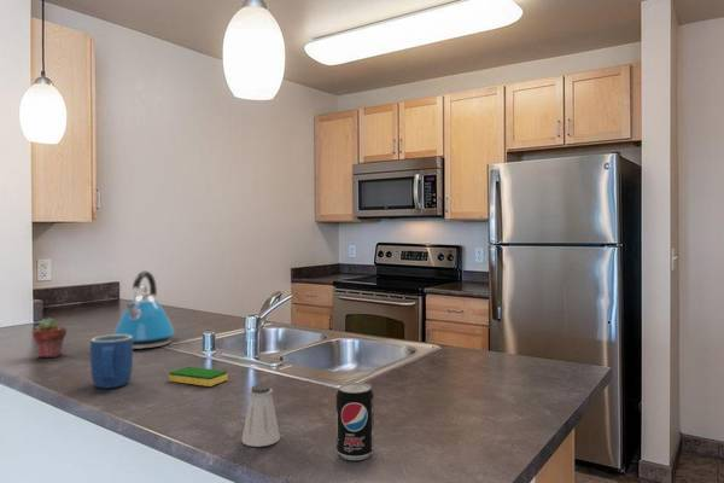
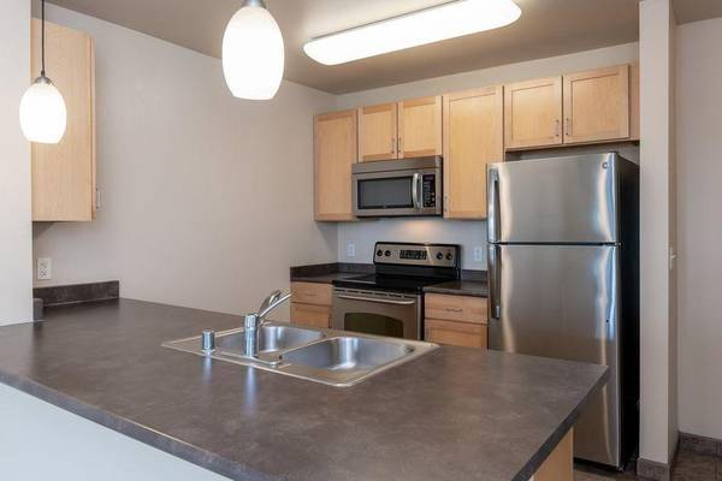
- dish sponge (198, 376)
- mug (111, 361)
- saltshaker (261, 413)
- beverage can (355, 420)
- potted succulent (49, 336)
- kettle (145, 307)
